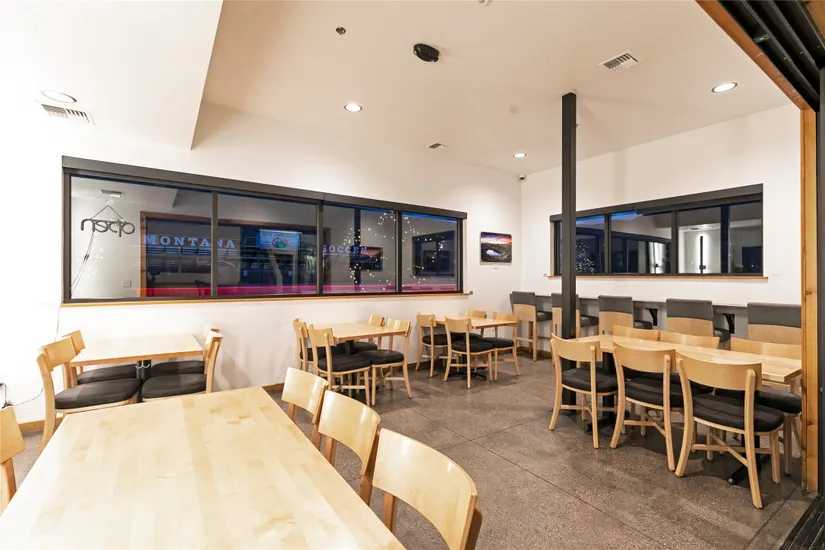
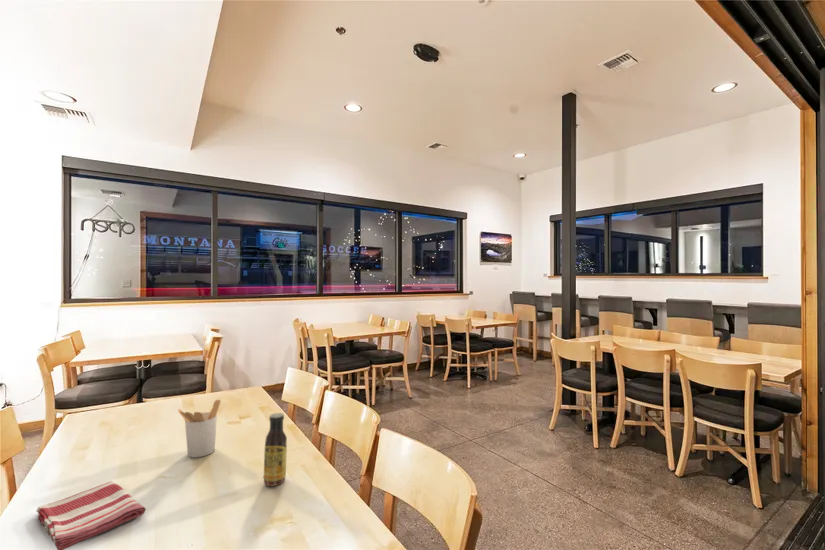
+ sauce bottle (275, 448)
+ dish towel (90, 509)
+ utensil holder (198, 428)
